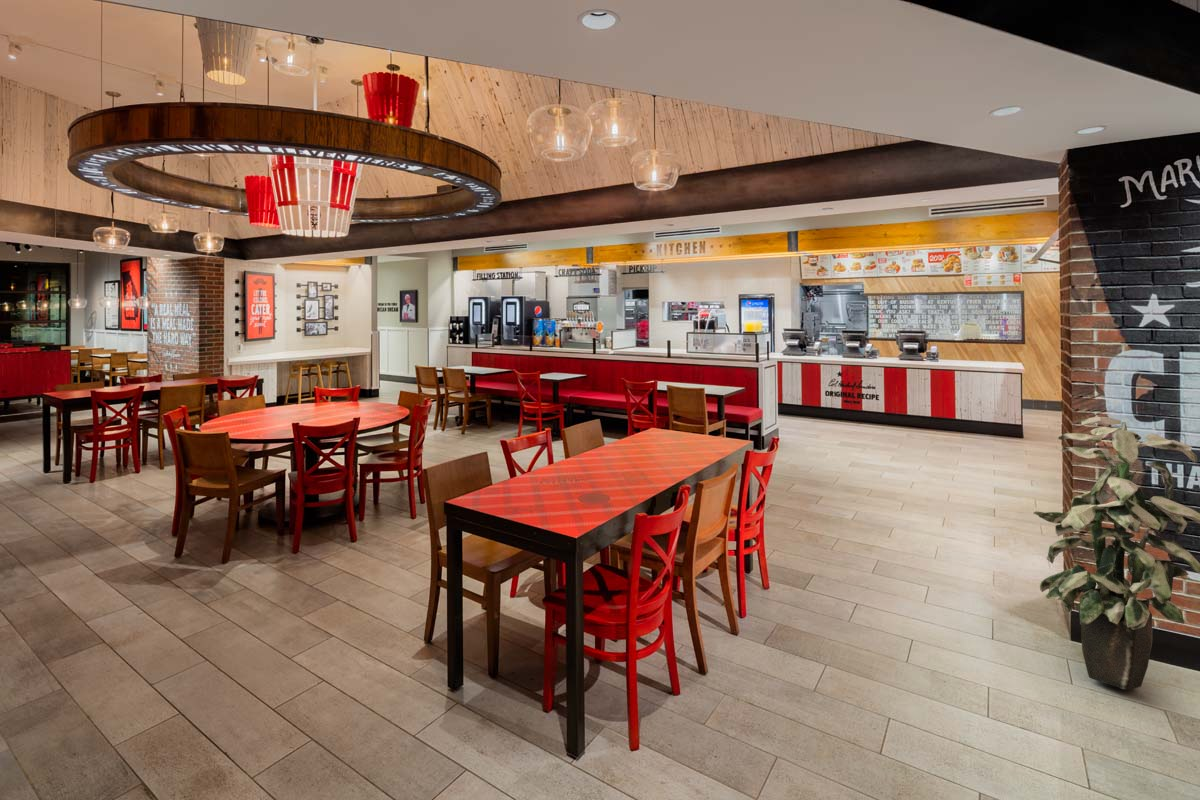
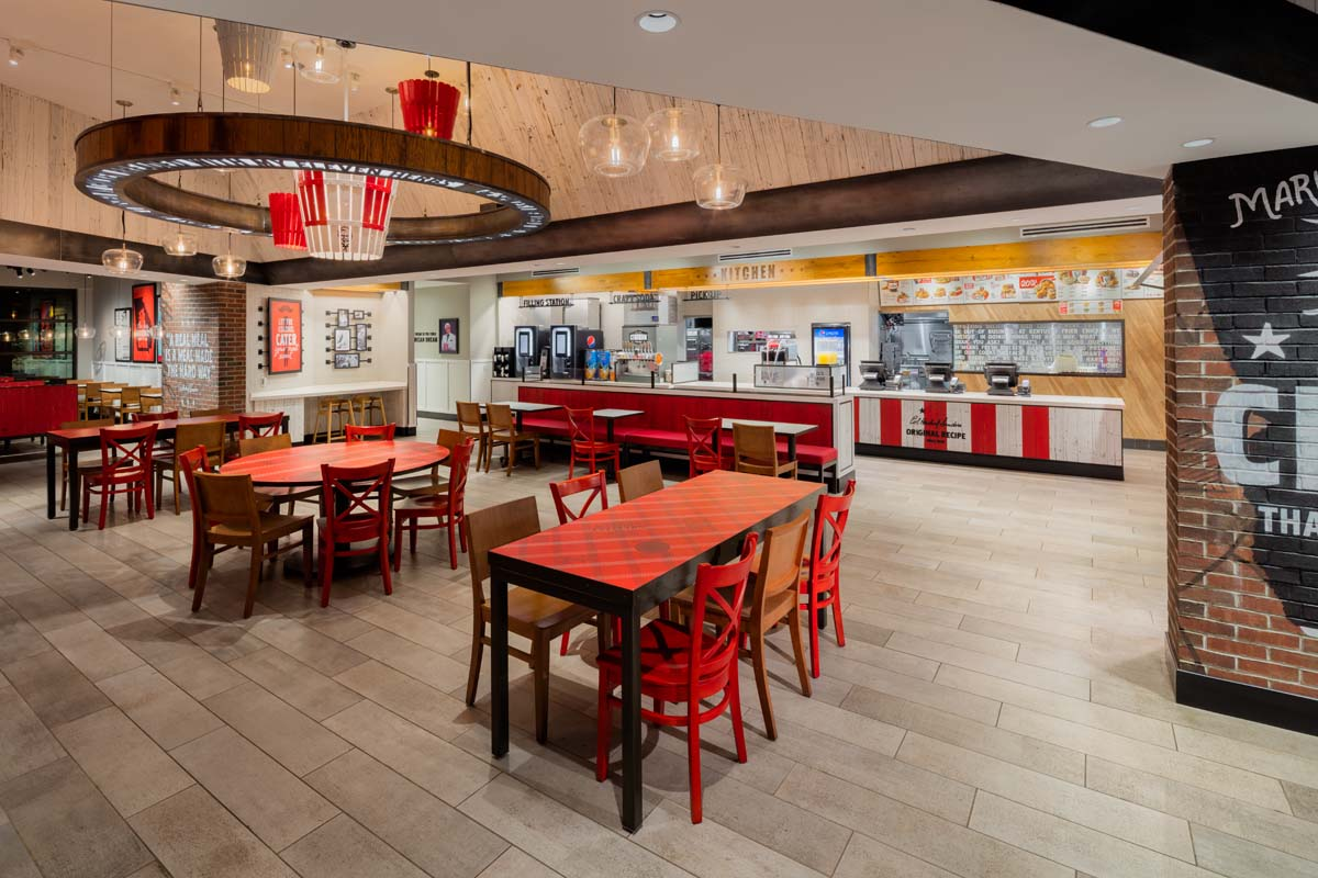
- indoor plant (1111, 547)
